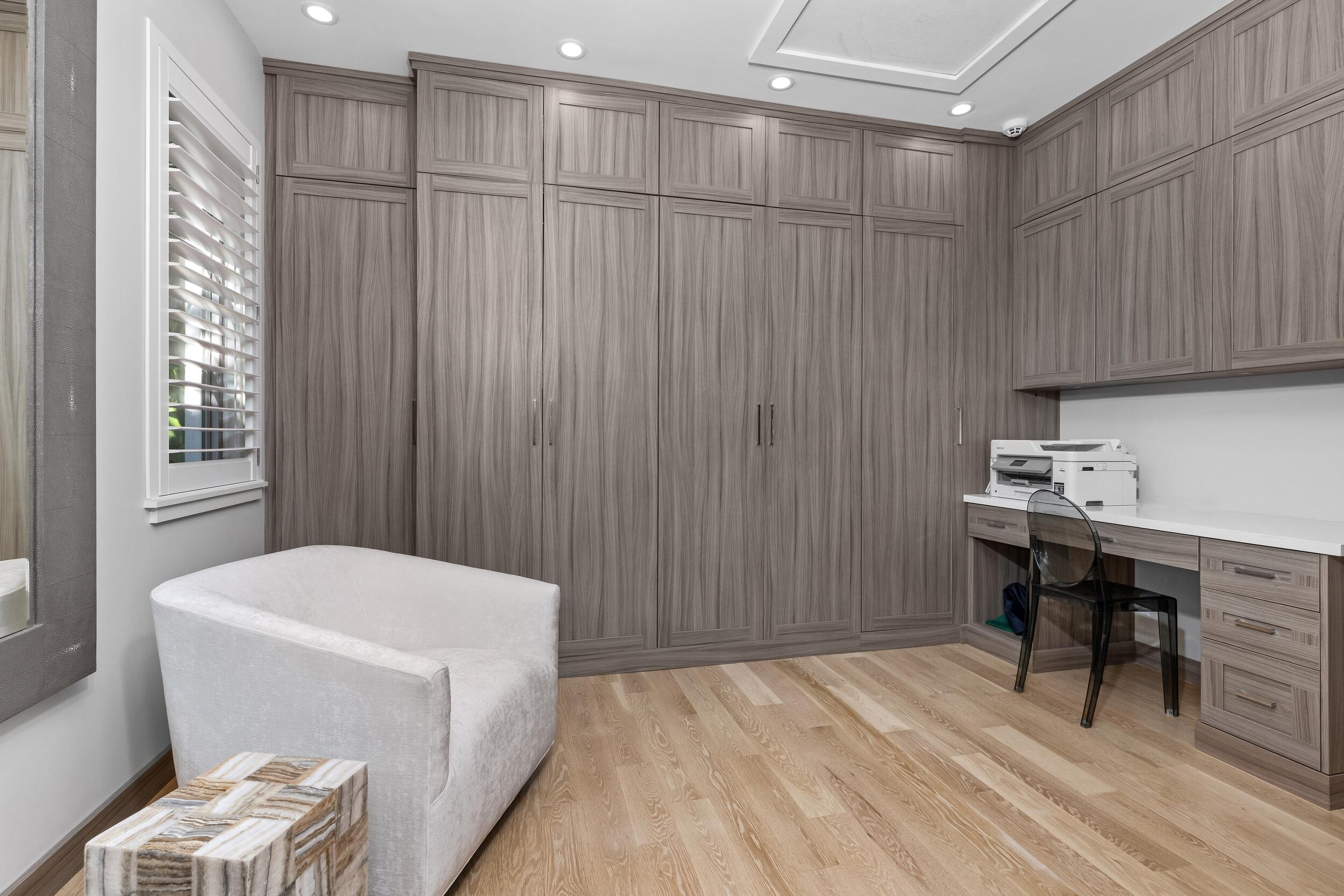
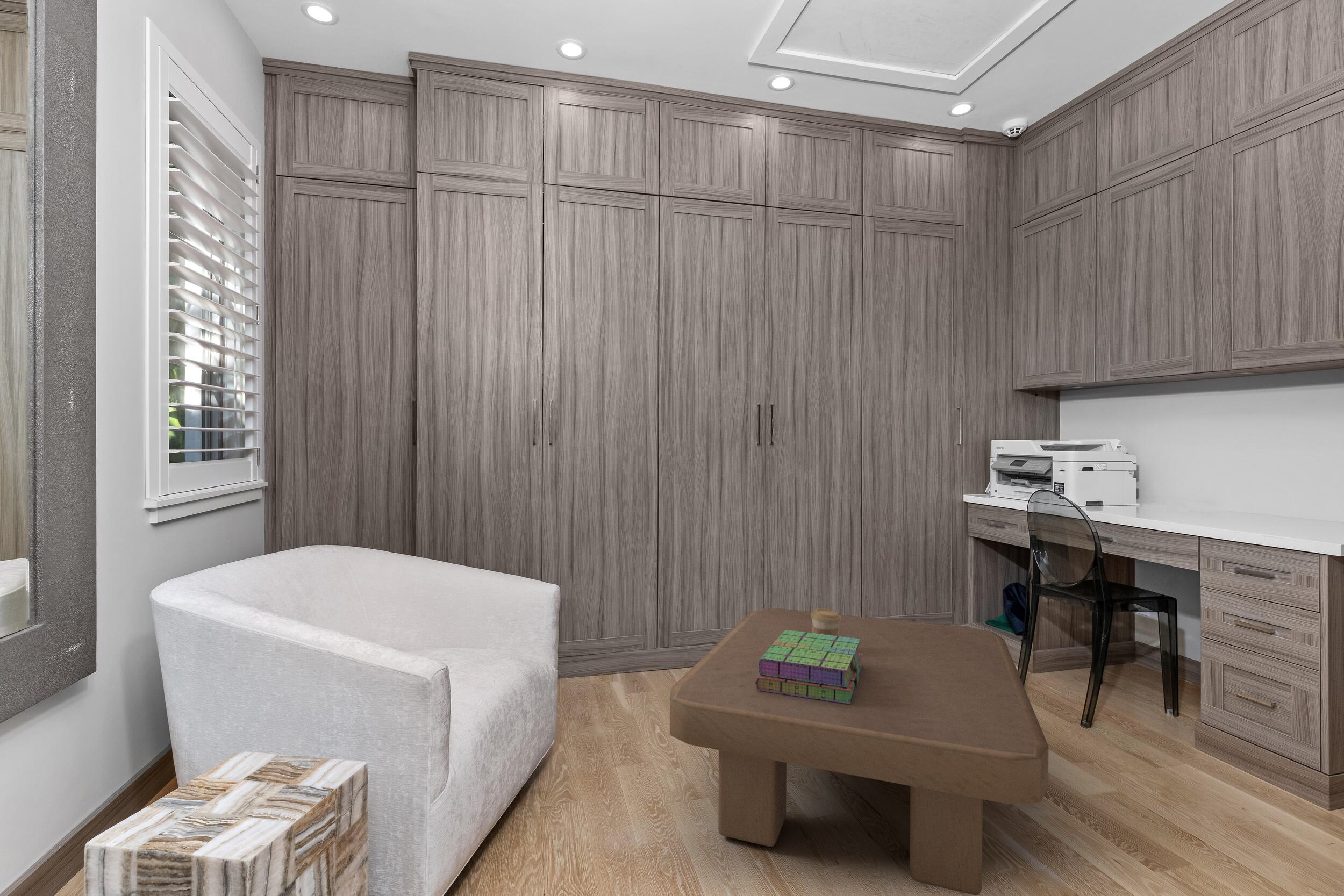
+ coffee table (856, 722)
+ coffee cup (825, 629)
+ stack of books (812, 662)
